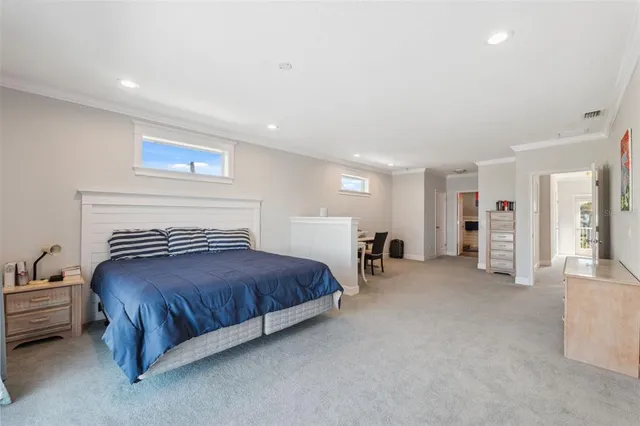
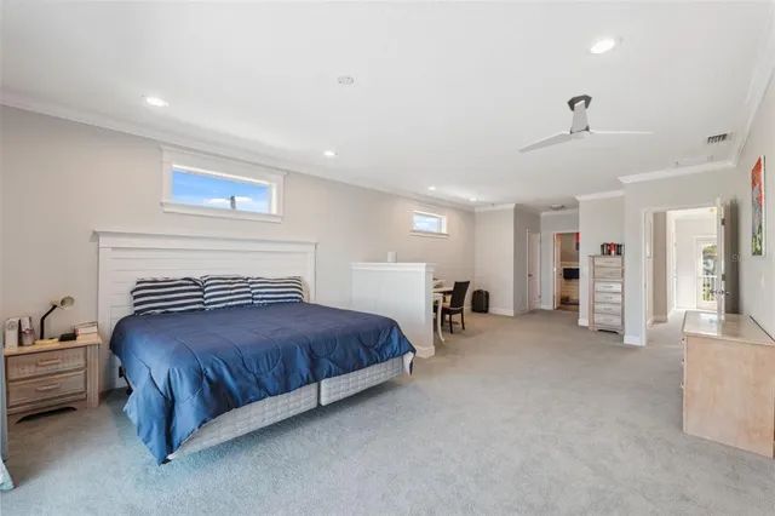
+ ceiling fan (579, 113)
